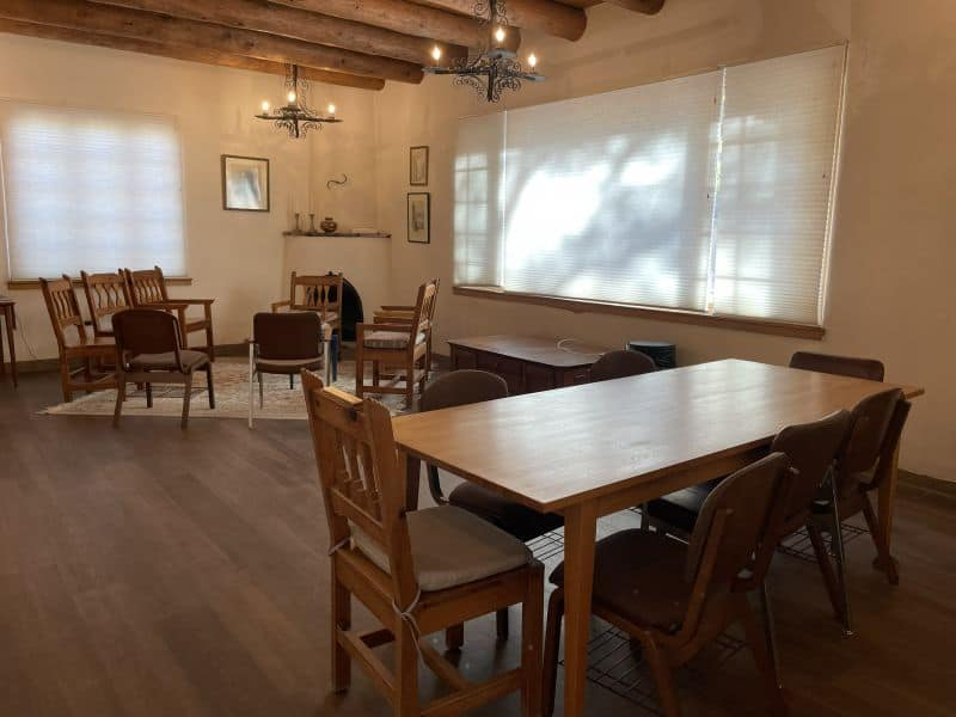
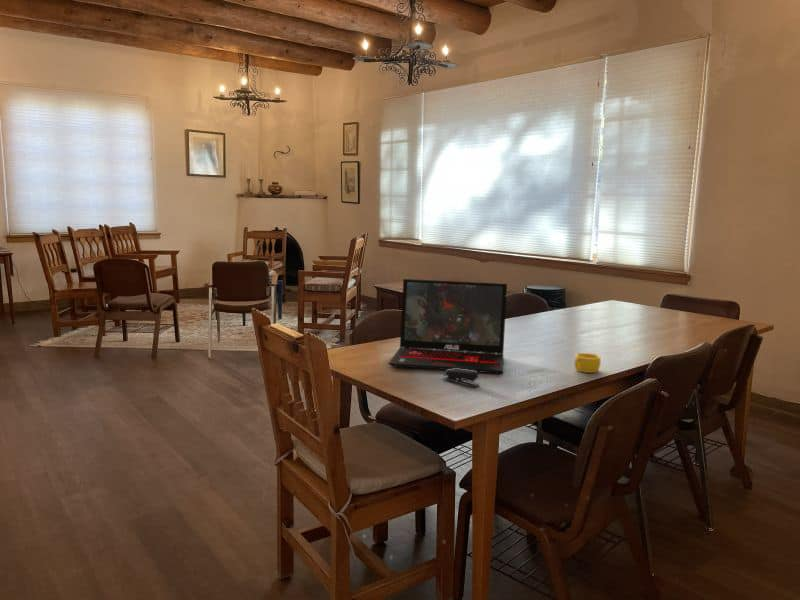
+ stapler (460, 375)
+ laptop (449, 323)
+ cup (585, 363)
